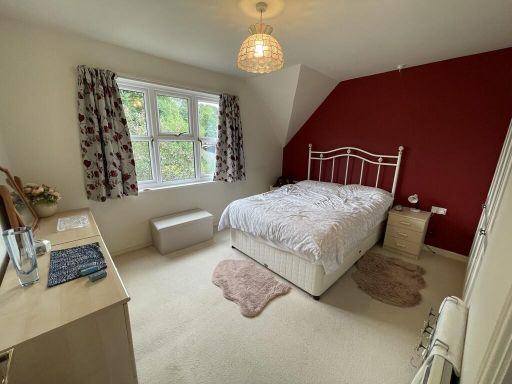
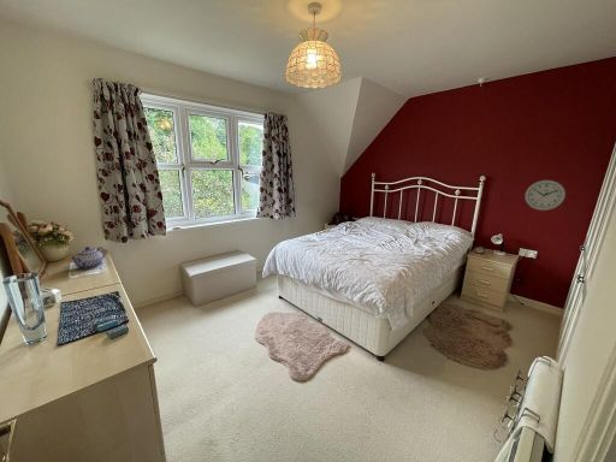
+ wall clock (544, 195)
+ teapot (89, 256)
